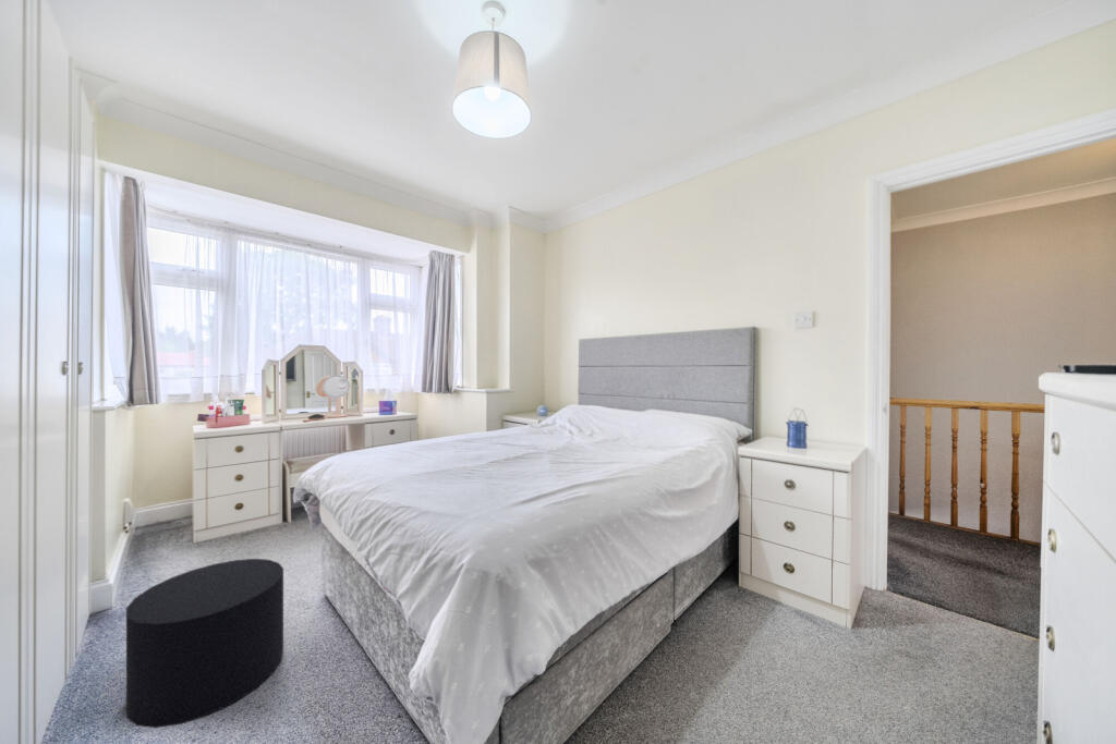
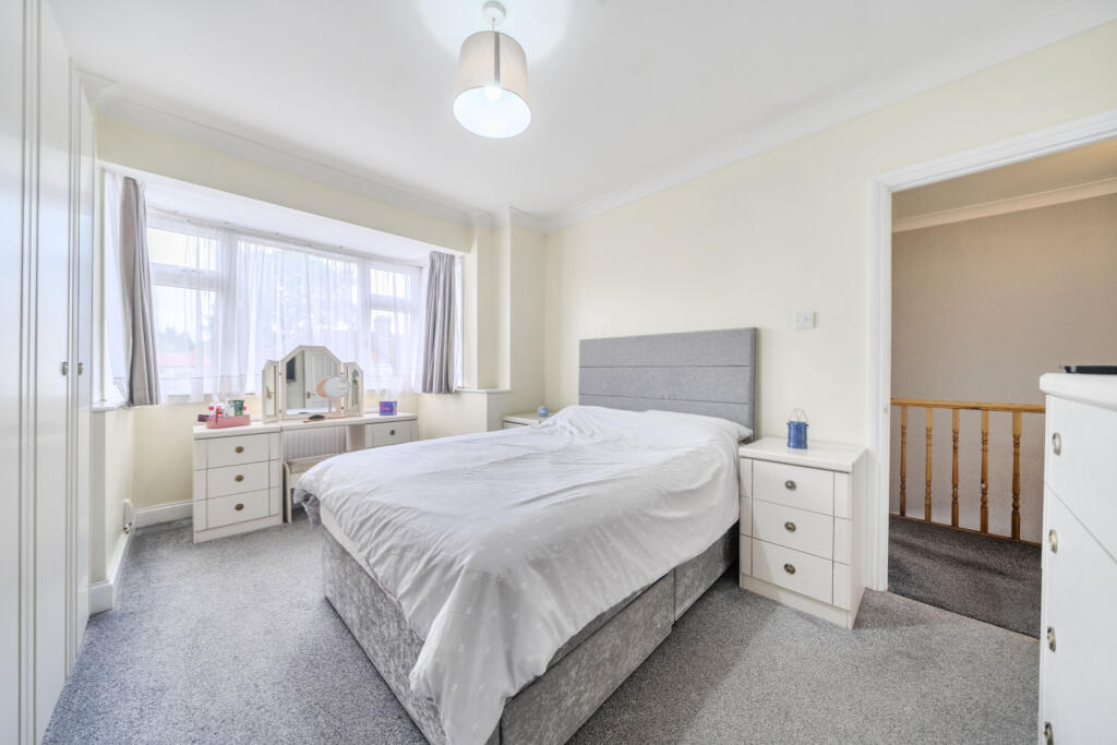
- stool (211, 631)
